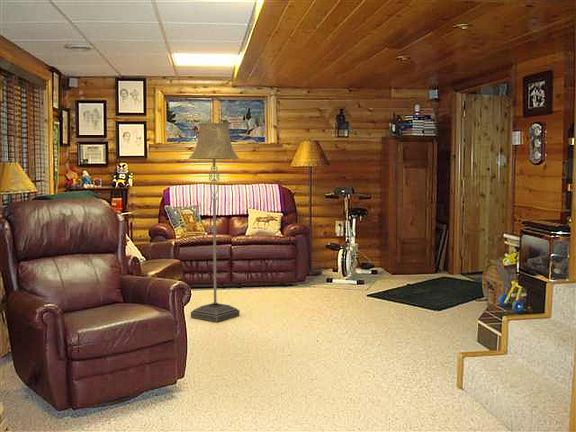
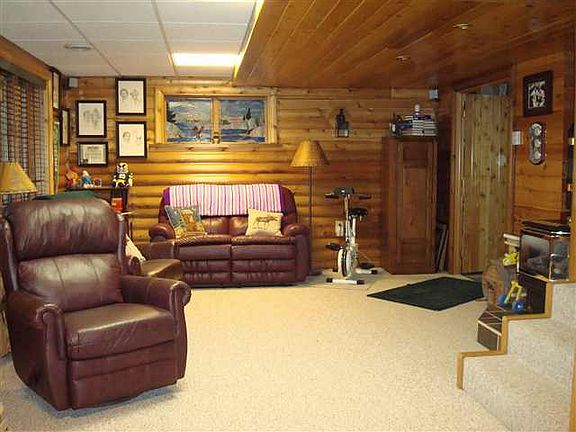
- floor lamp (214, 221)
